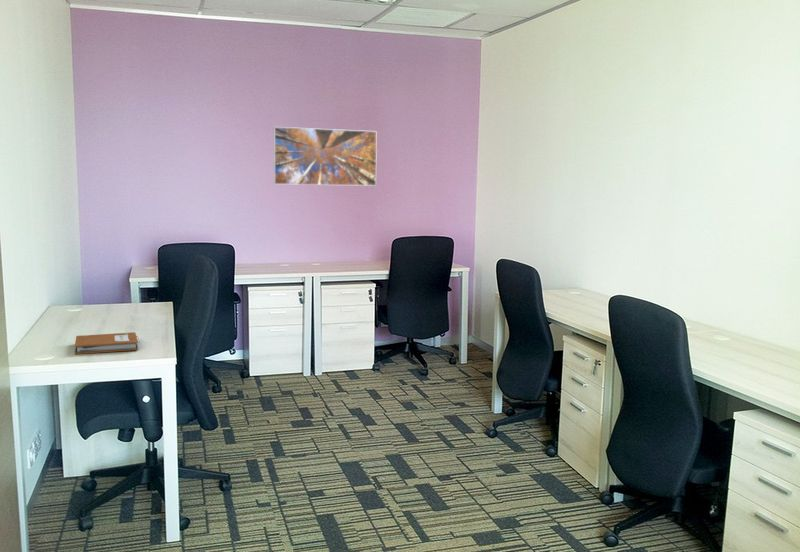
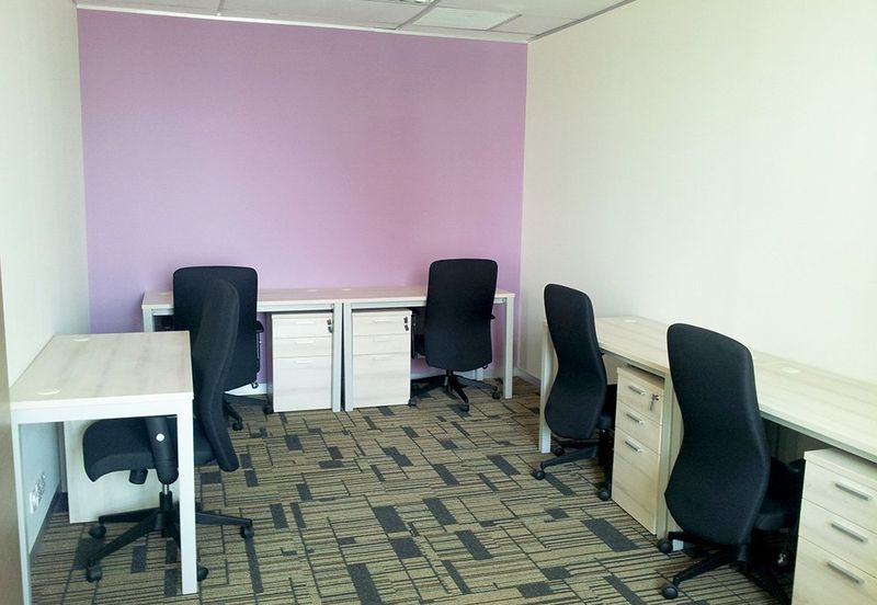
- notebook (108, 342)
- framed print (326, 157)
